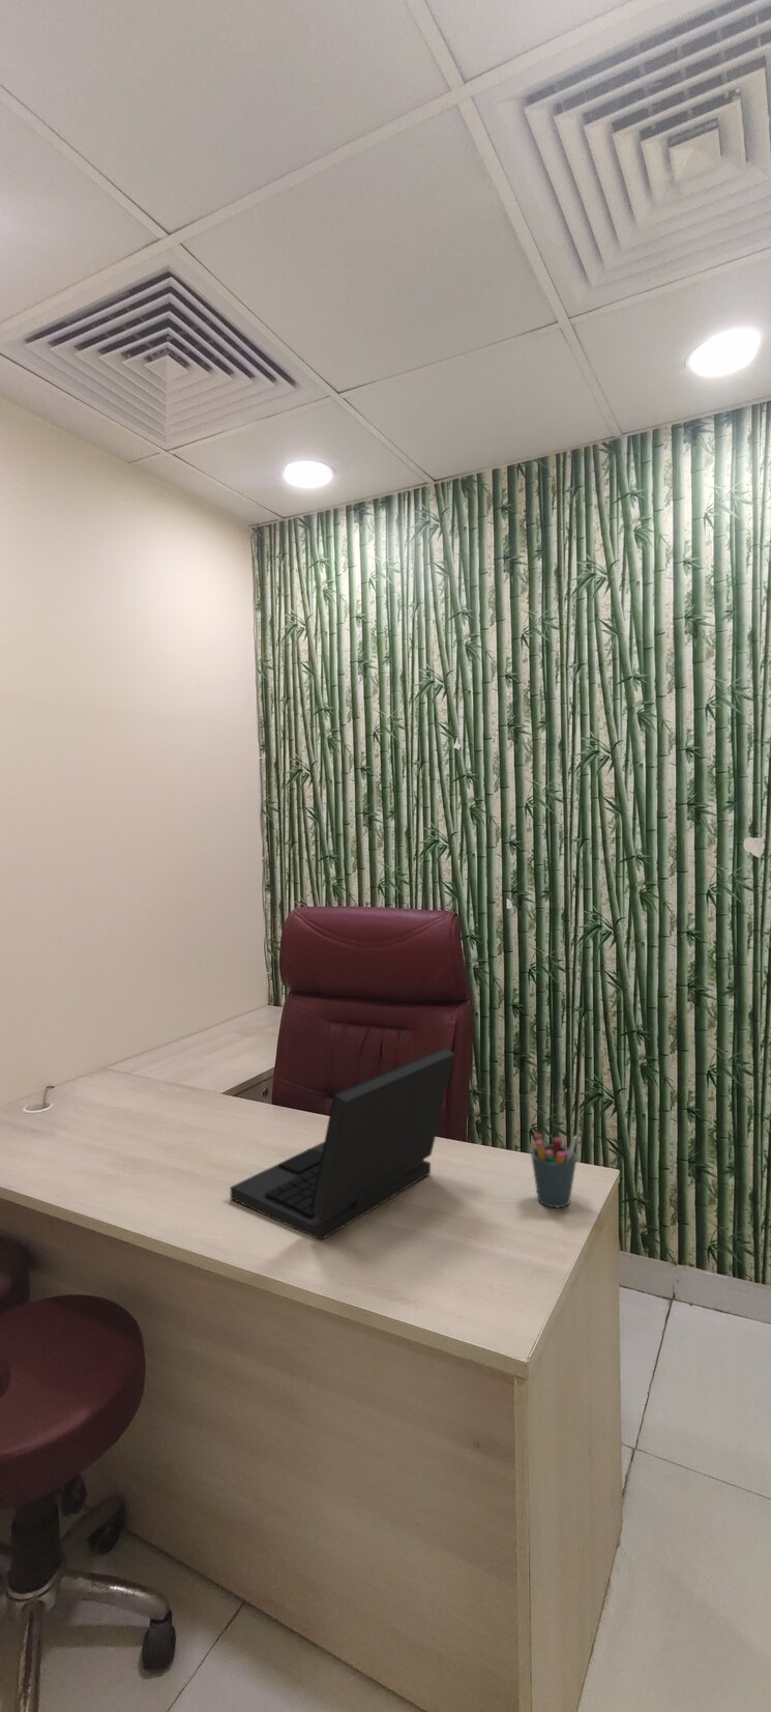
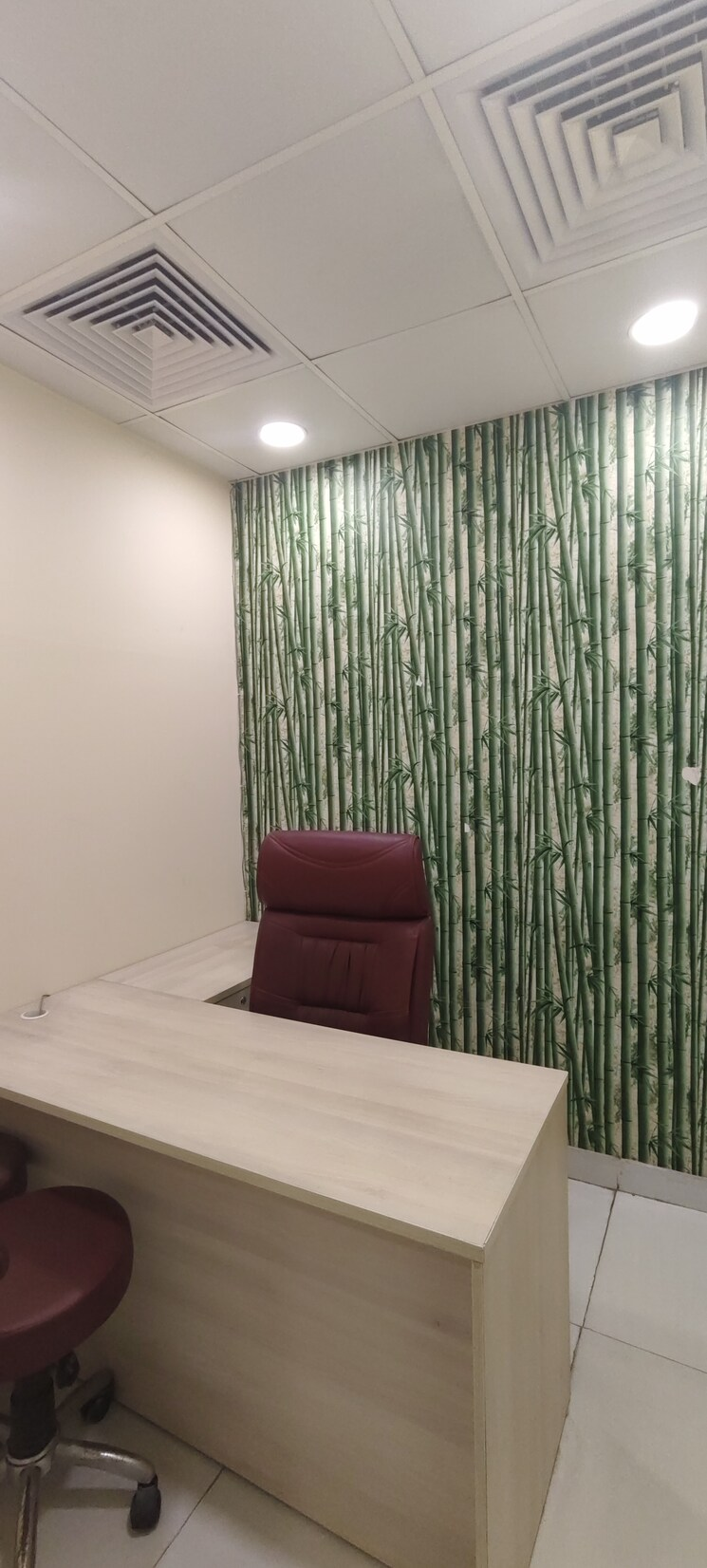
- pen holder (553, 1165)
- laptop (344, 1122)
